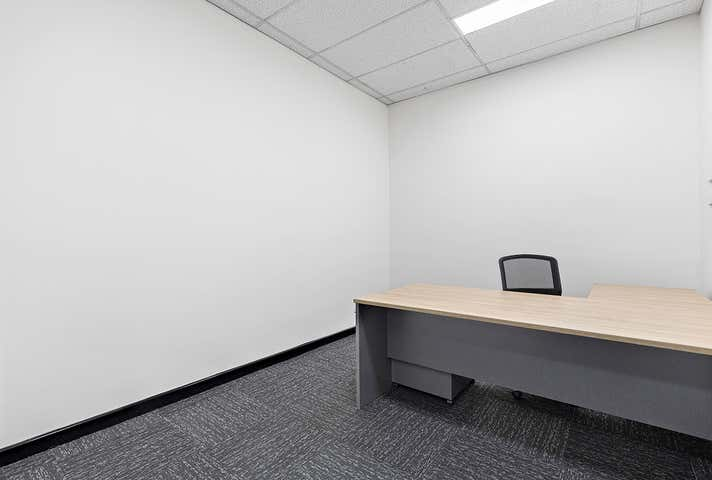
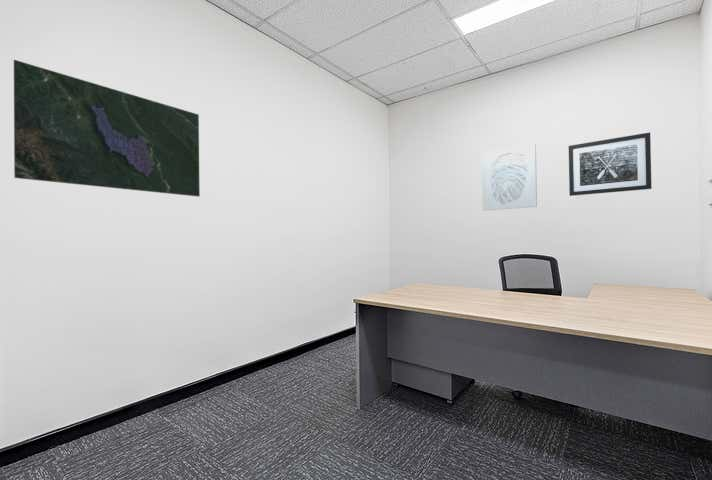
+ wall art (607, 166)
+ map (123, 140)
+ wall art (508, 179)
